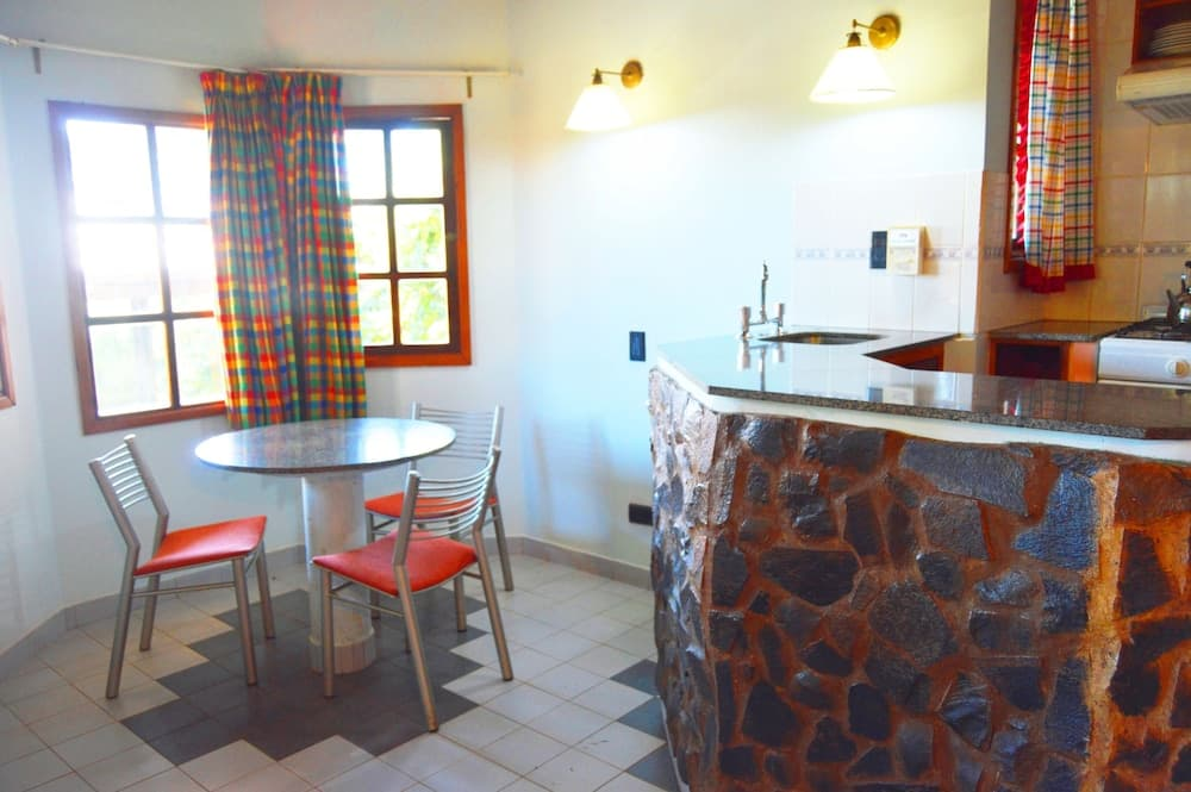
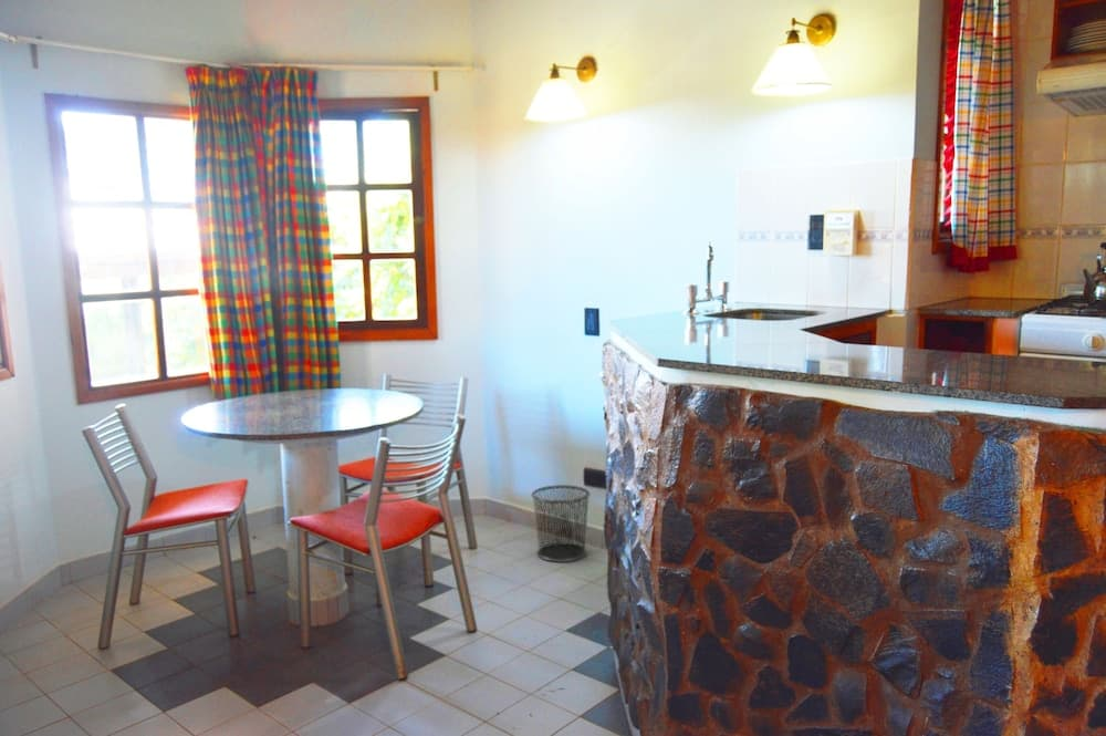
+ waste bin (561, 524)
